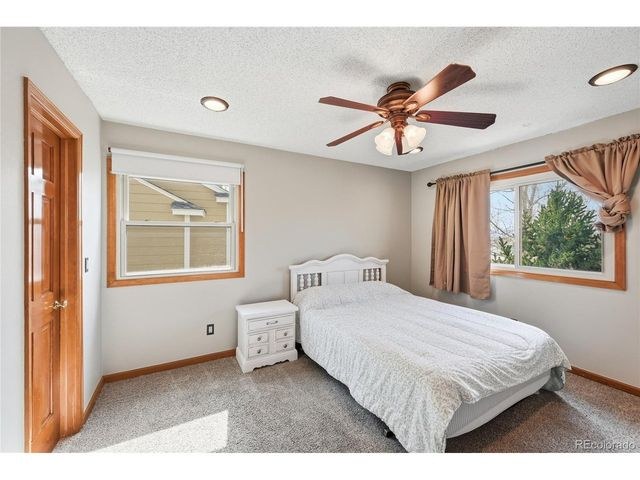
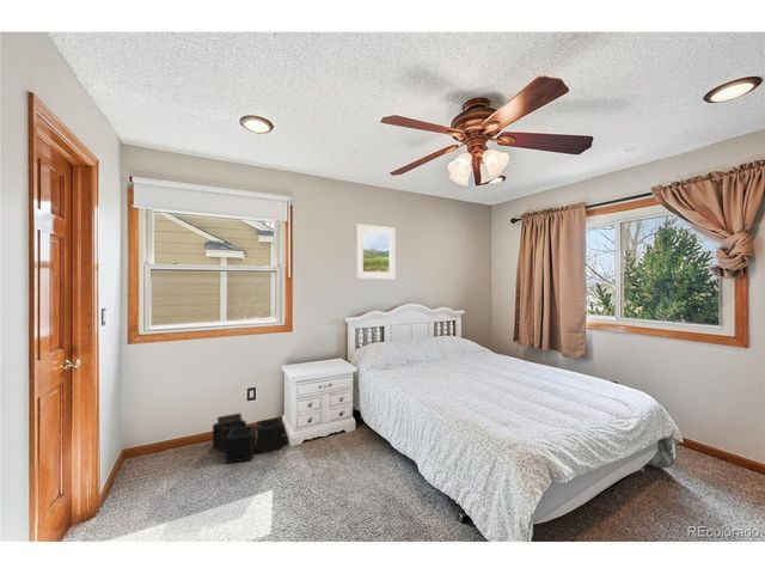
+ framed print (375, 252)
+ storage bin (251, 433)
